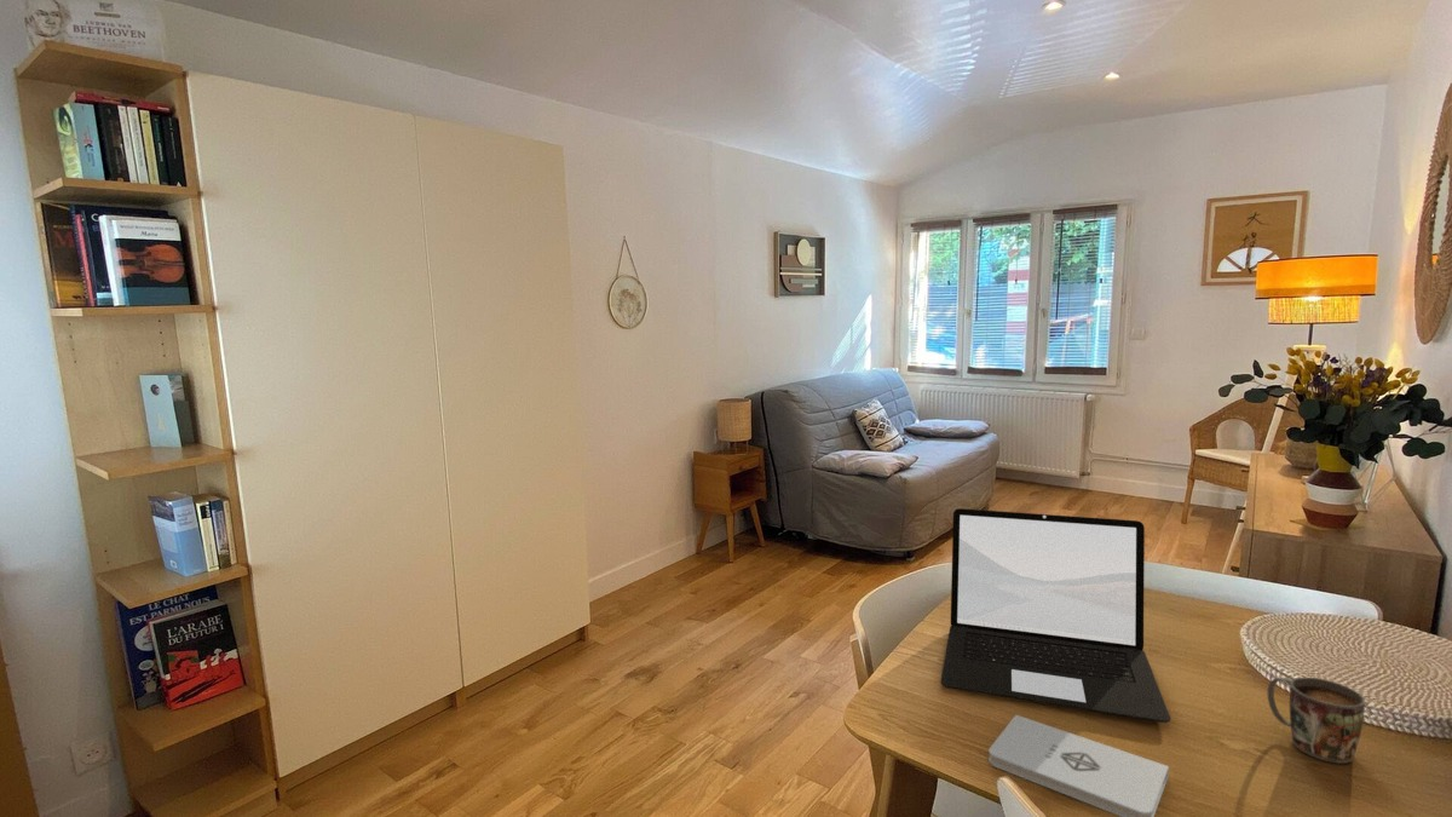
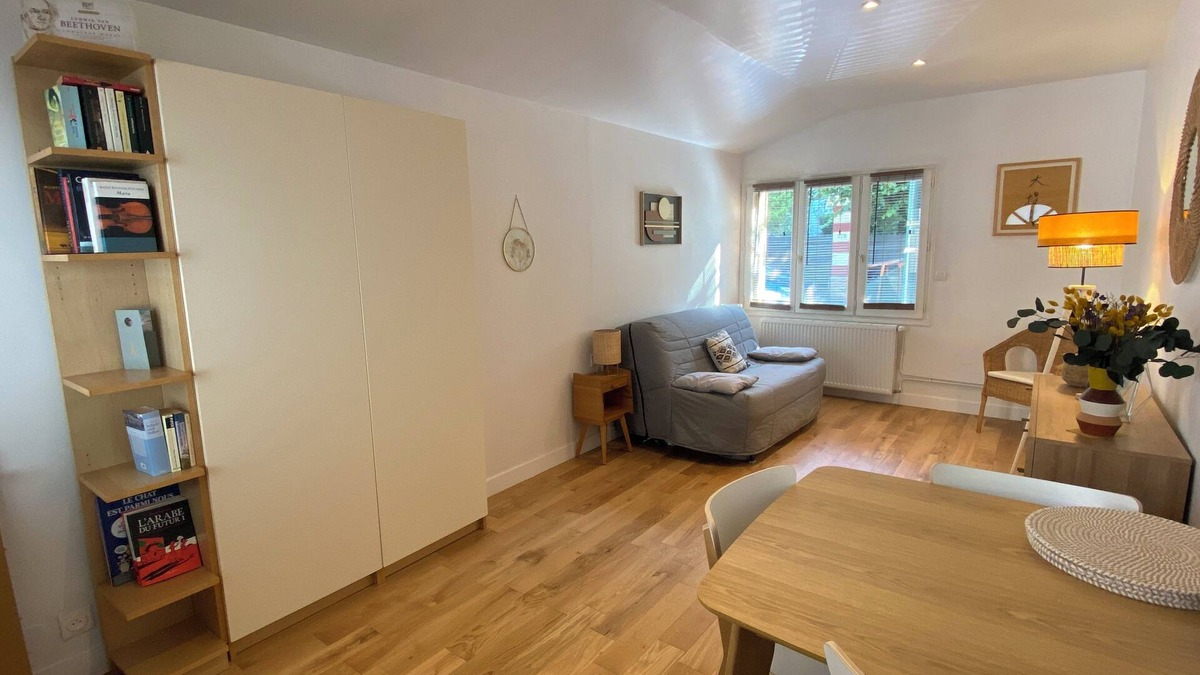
- laptop (1047, 600)
- mug (1310, 713)
- notepad (1074, 764)
